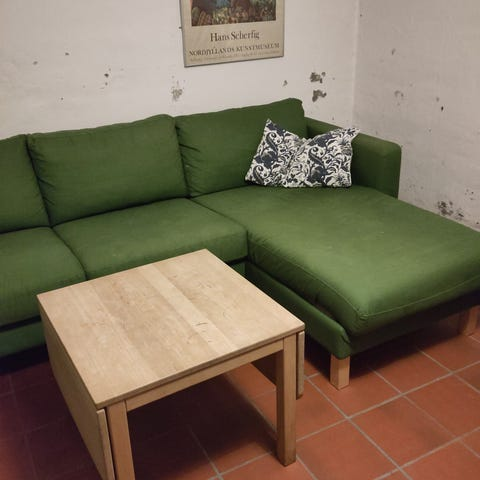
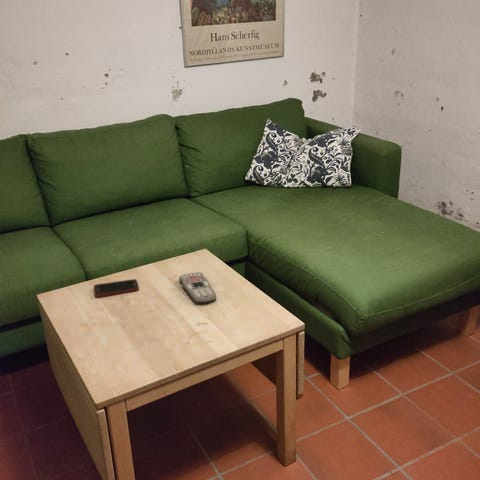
+ cell phone (116, 287)
+ remote control (198, 287)
